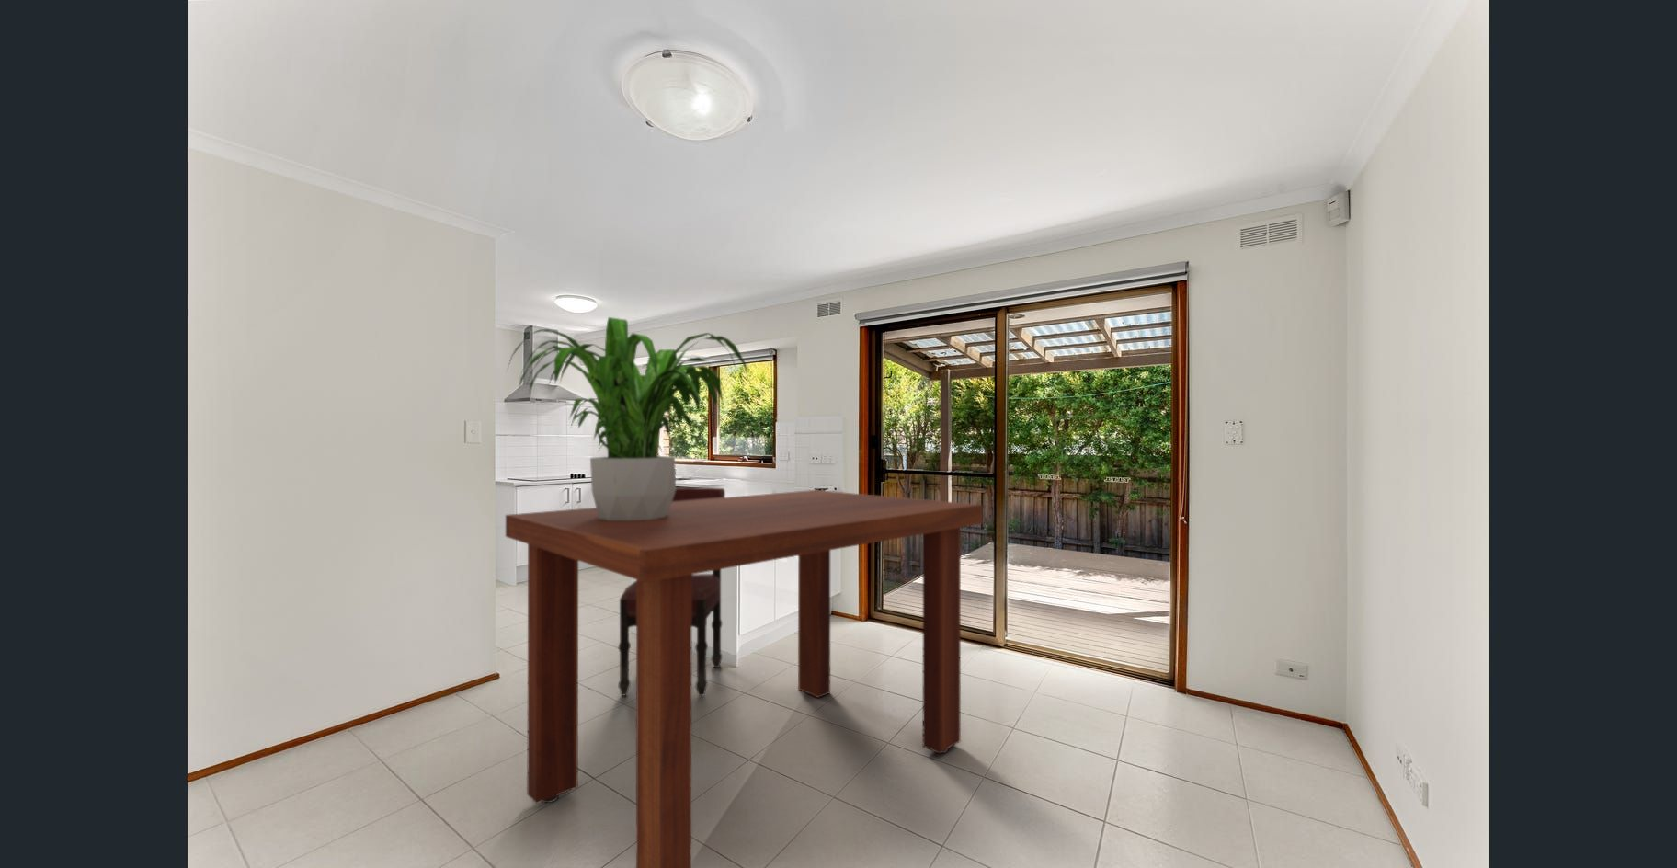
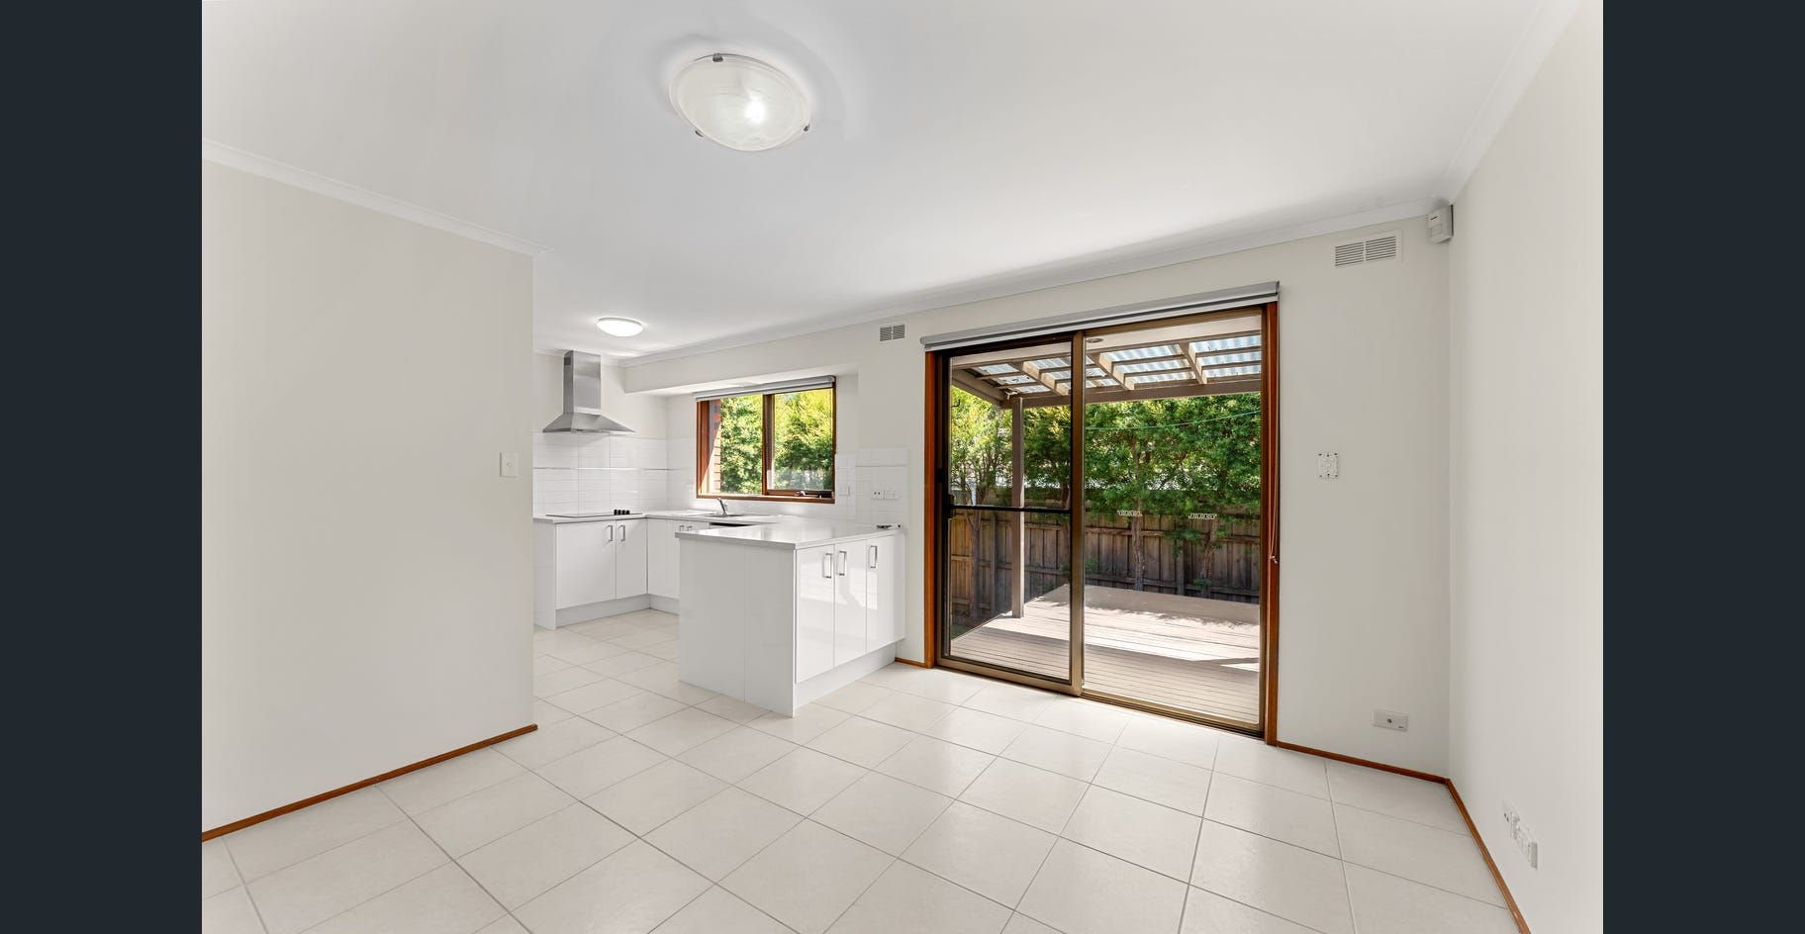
- potted plant (638, 423)
- dining chair (692, 583)
- dining table (798, 640)
